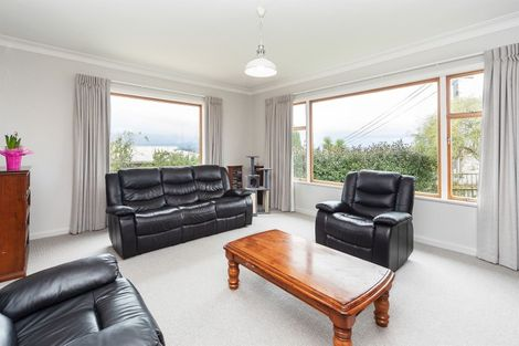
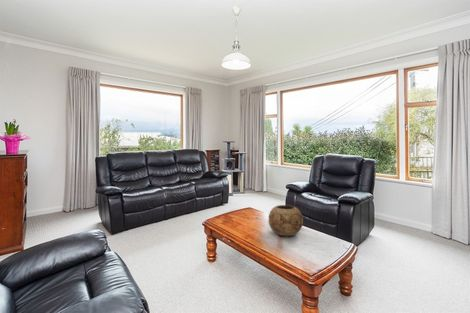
+ decorative bowl (285, 220)
